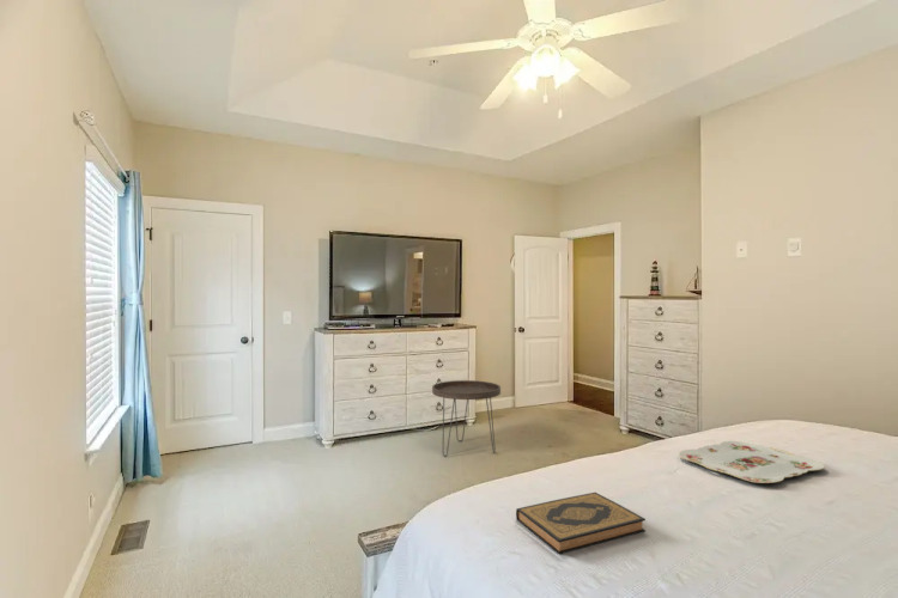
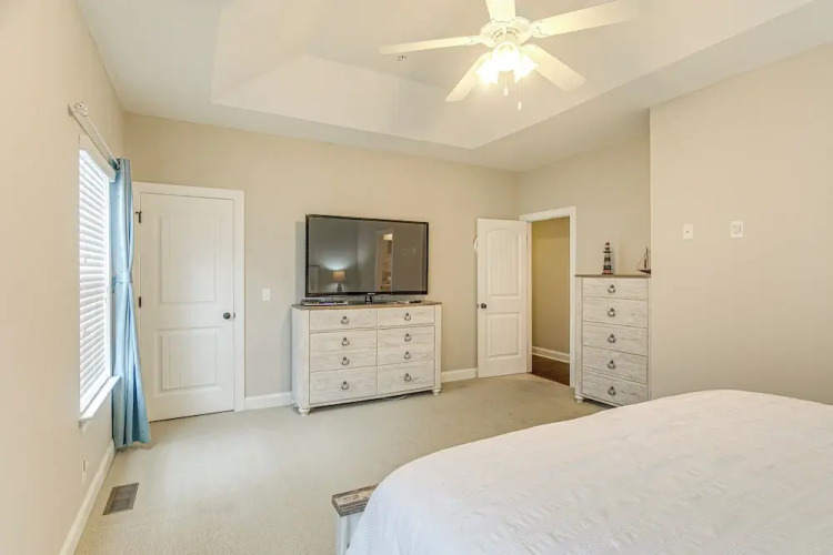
- hardback book (578, 519)
- side table (465, 417)
- serving tray (748, 460)
